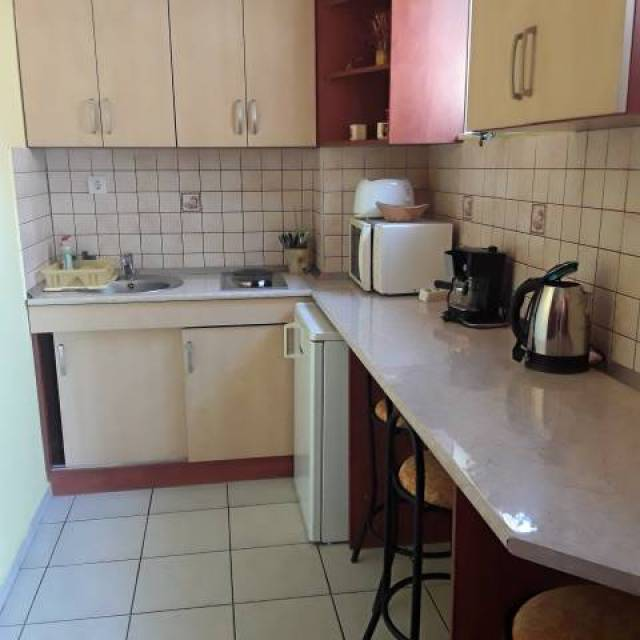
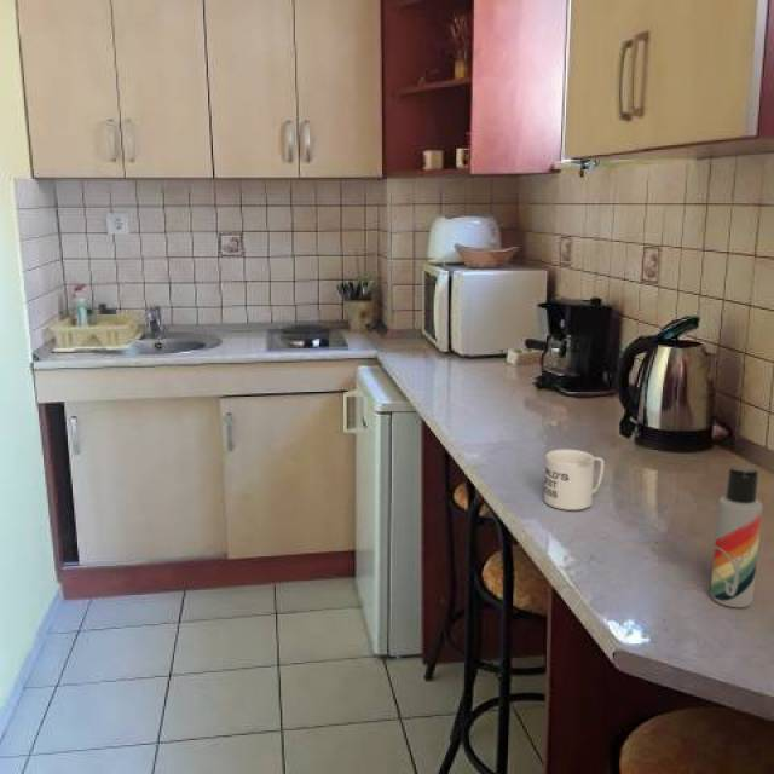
+ mug (576, 478)
+ lotion bottle (737, 535)
